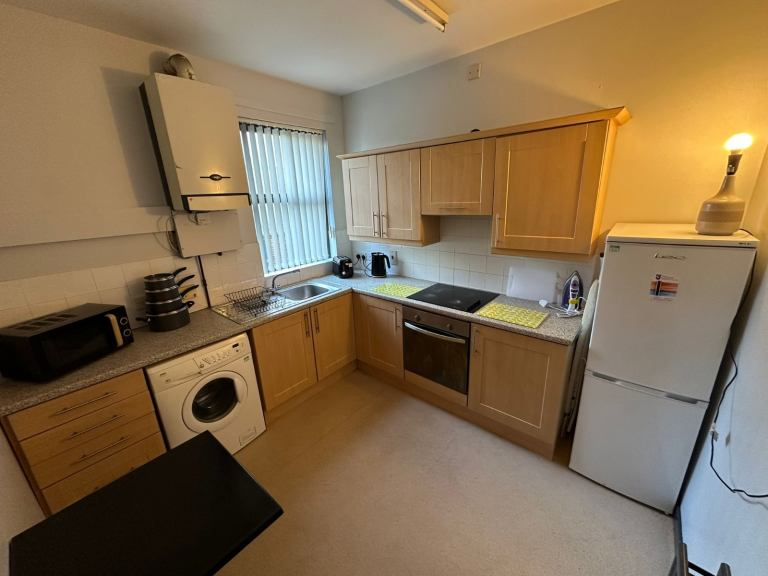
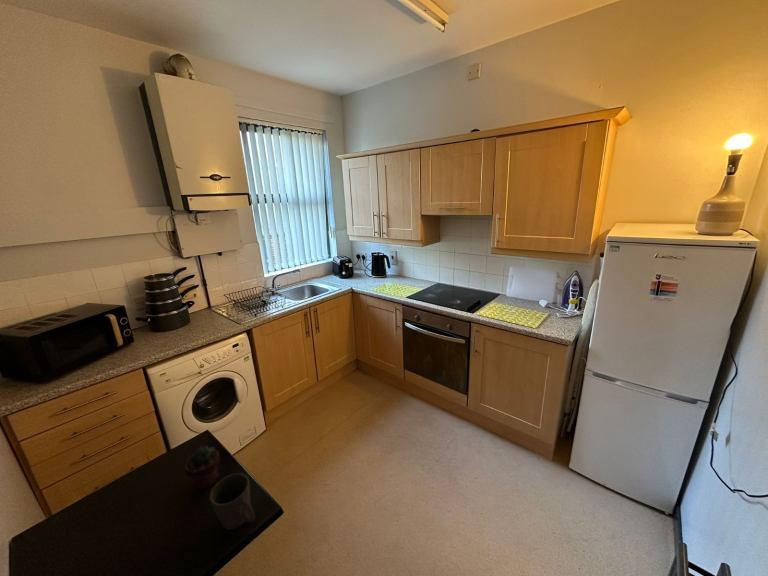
+ mug (237, 505)
+ potted succulent (203, 465)
